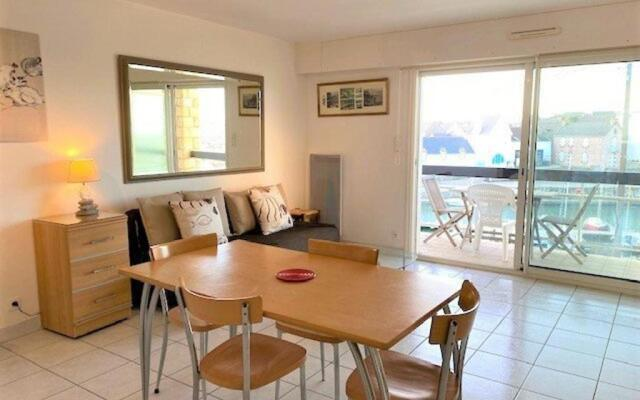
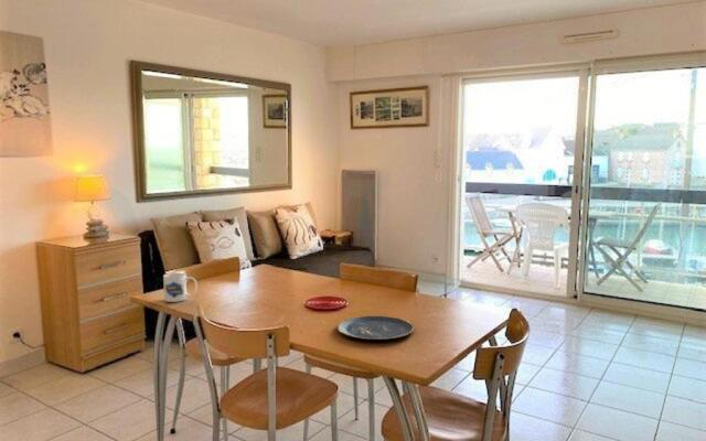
+ plate (375, 327)
+ mug (179, 287)
